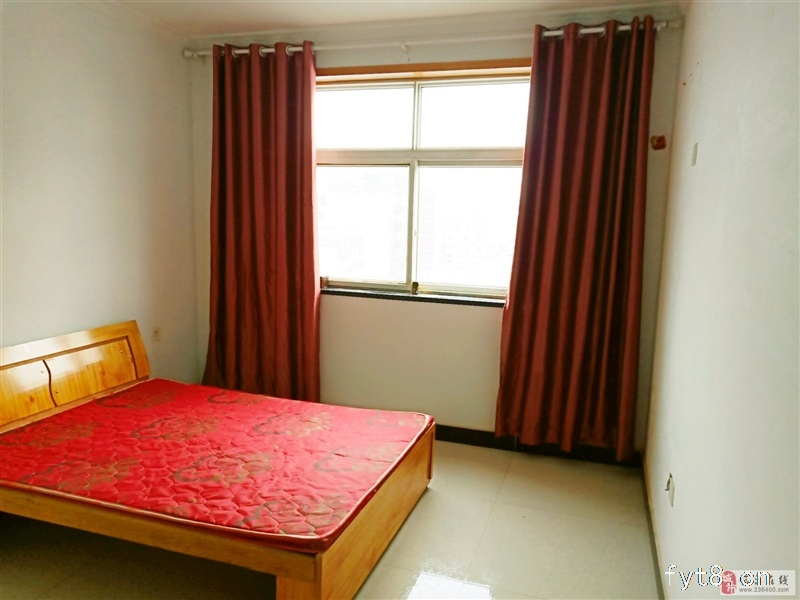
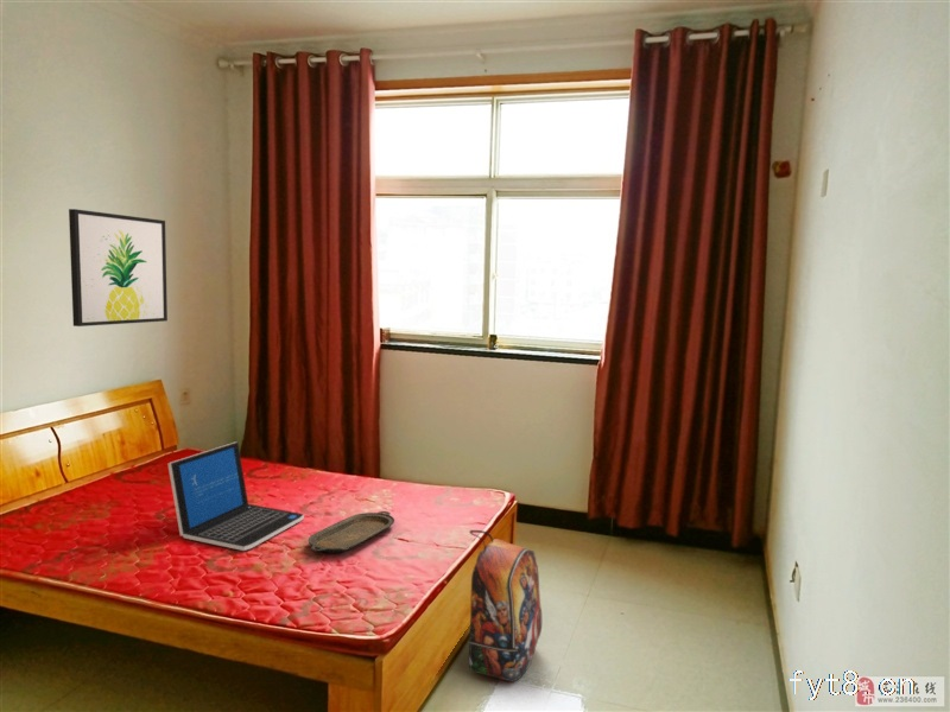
+ backpack (502, 599)
+ wall art (122, 269)
+ serving tray (353, 532)
+ laptop (240, 491)
